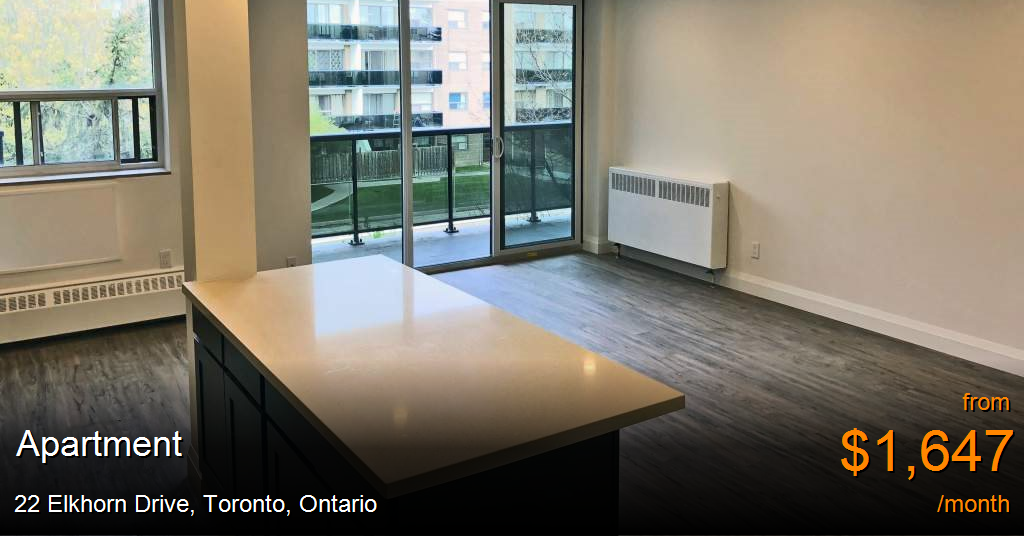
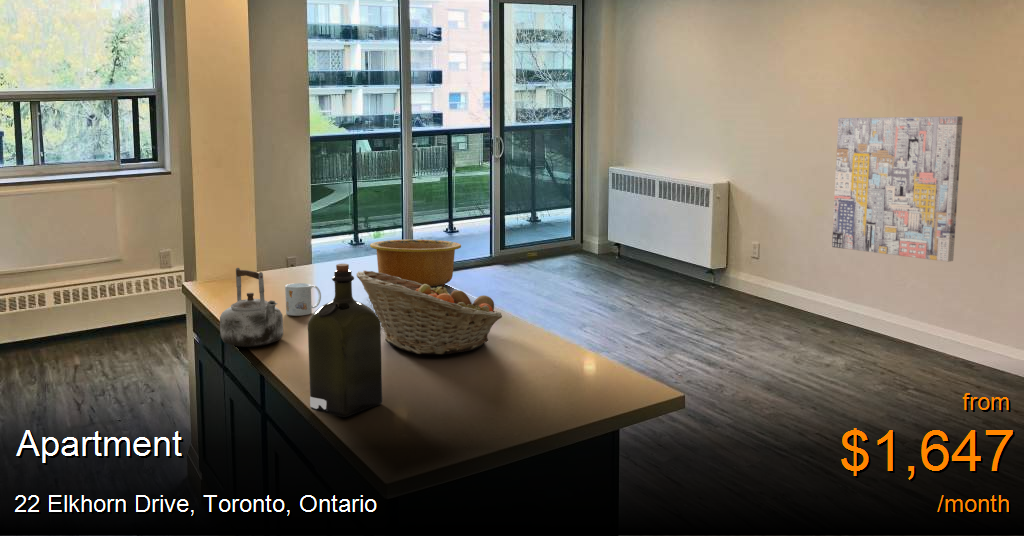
+ kettle (254, 307)
+ liquor (344, 336)
+ wall art (892, 186)
+ mug (303, 298)
+ bowl (416, 263)
+ fruit basket (427, 307)
